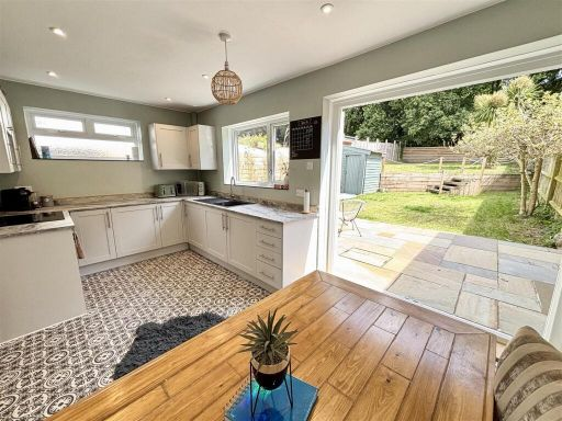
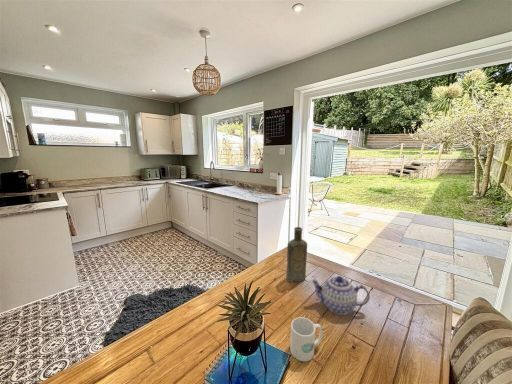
+ teapot (338, 291)
+ bottle (295, 254)
+ mug (307, 337)
